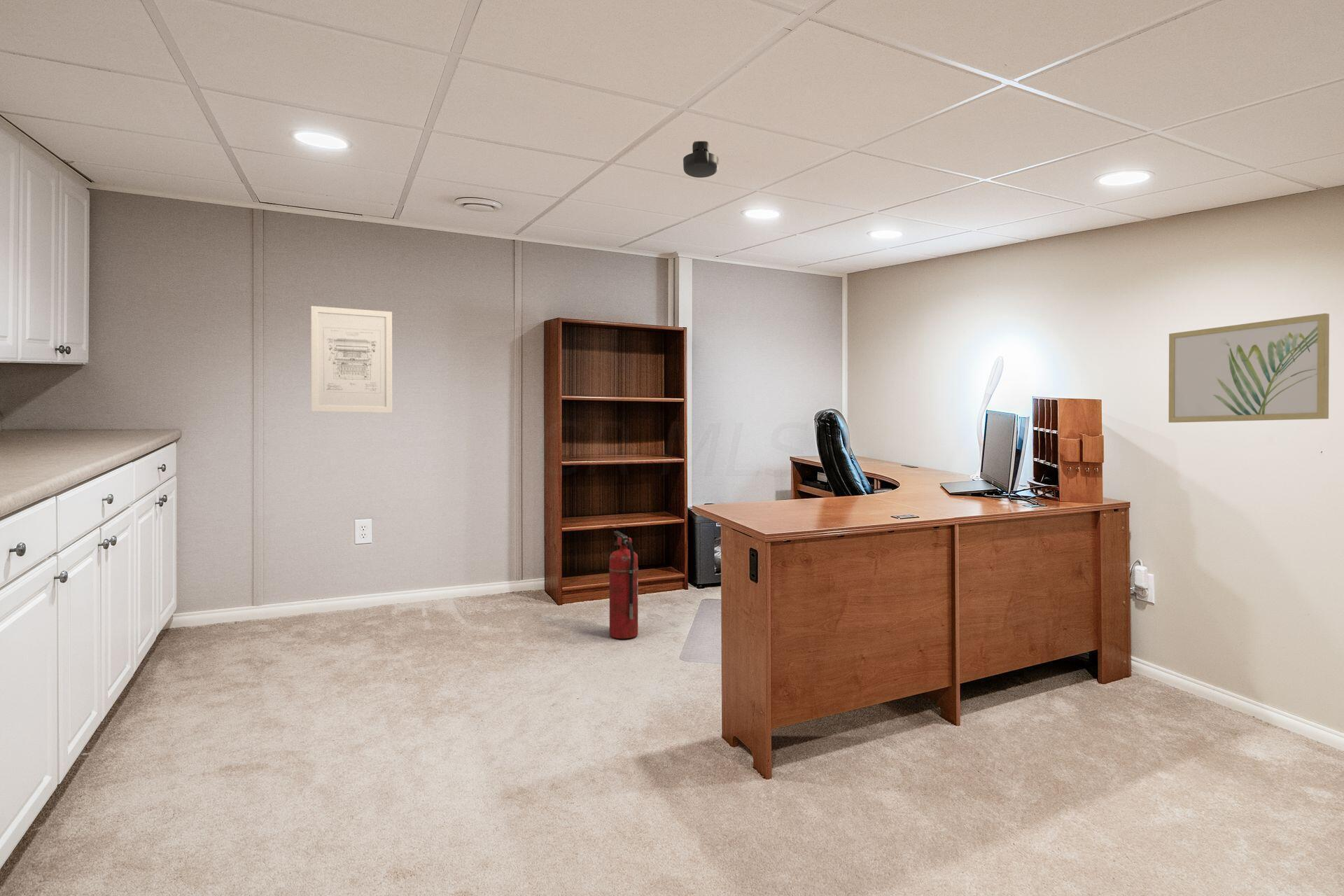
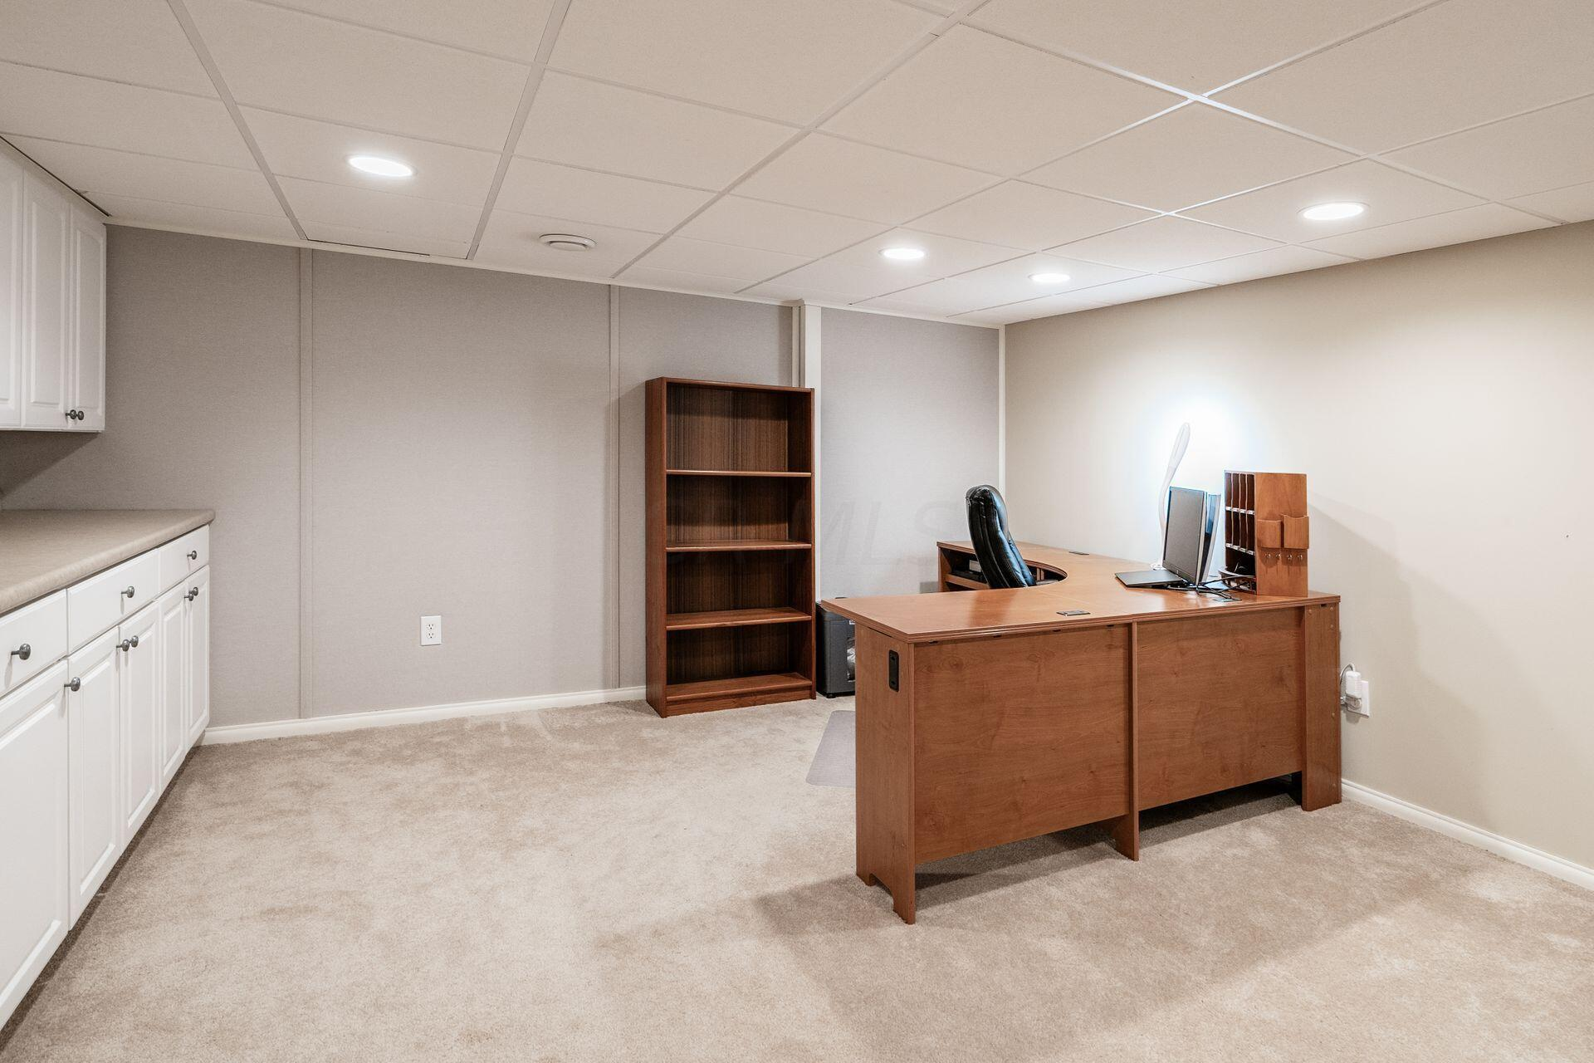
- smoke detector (701, 158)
- wall art (352, 360)
- fire extinguisher (624, 584)
- wall art (1242, 372)
